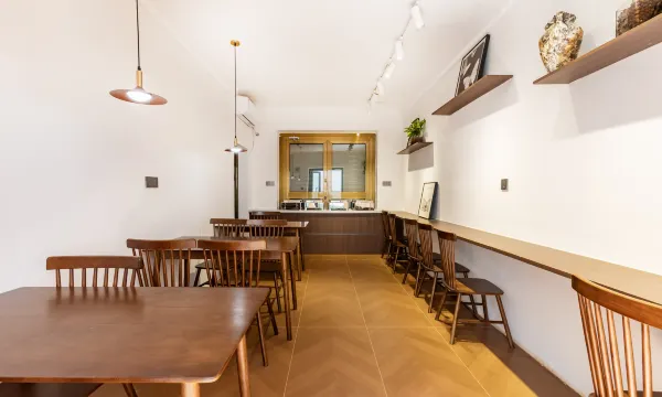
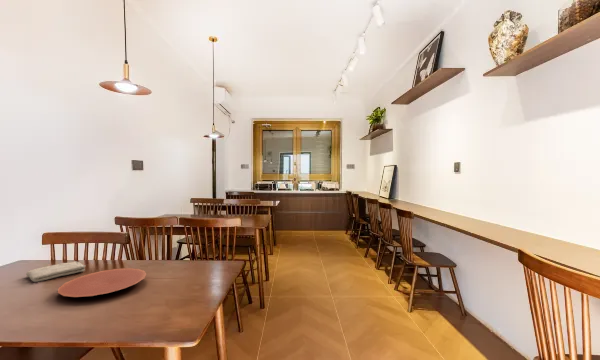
+ washcloth (57, 270)
+ plate (105, 283)
